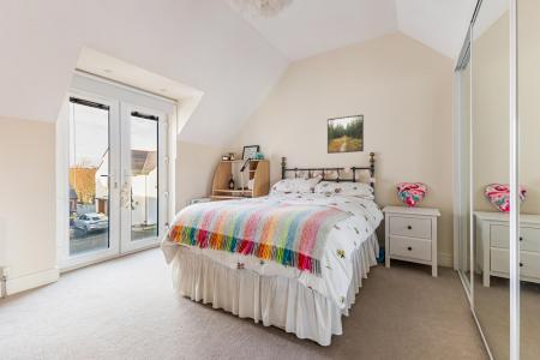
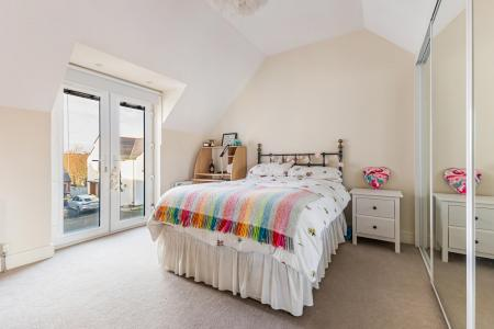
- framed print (344, 134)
